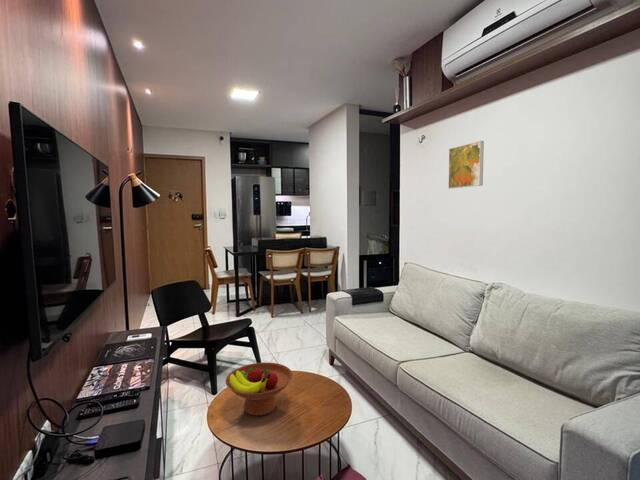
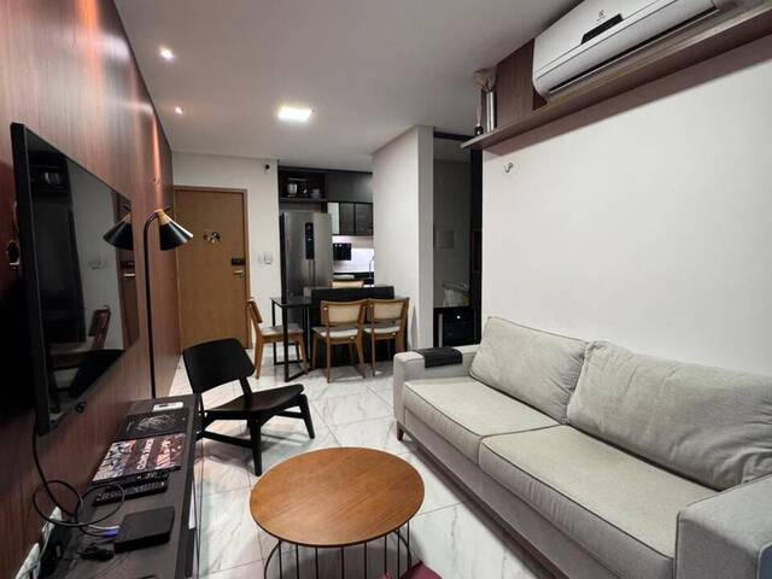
- fruit bowl (259, 385)
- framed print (465, 166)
